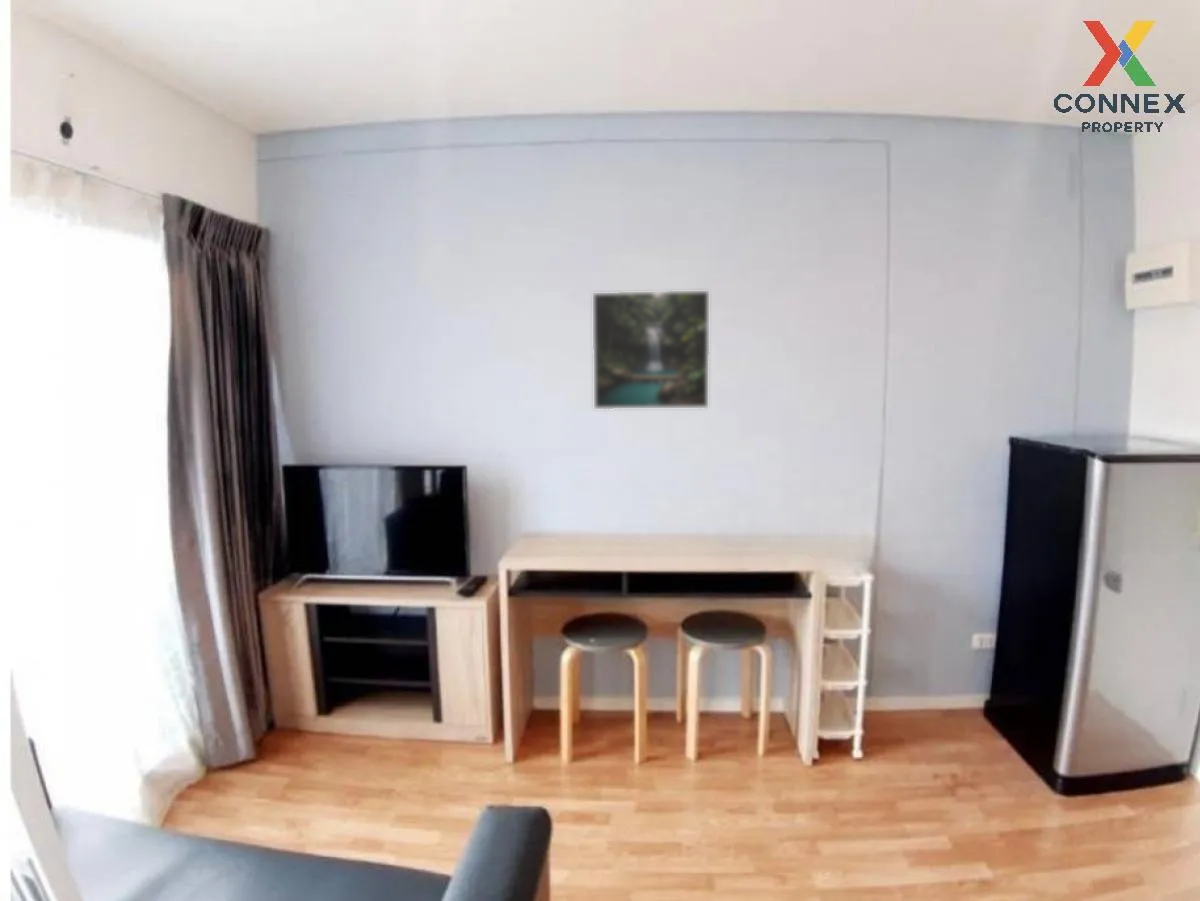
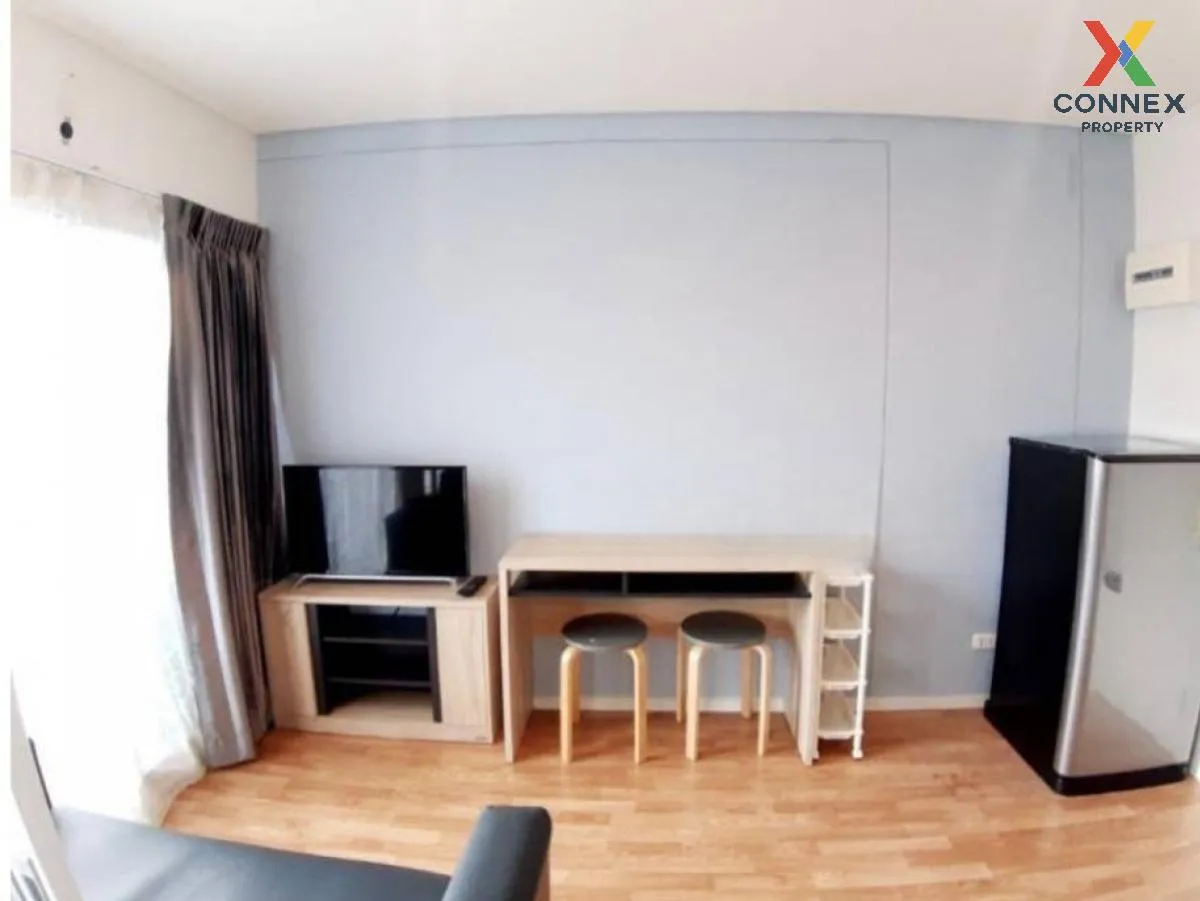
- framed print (650, 350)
